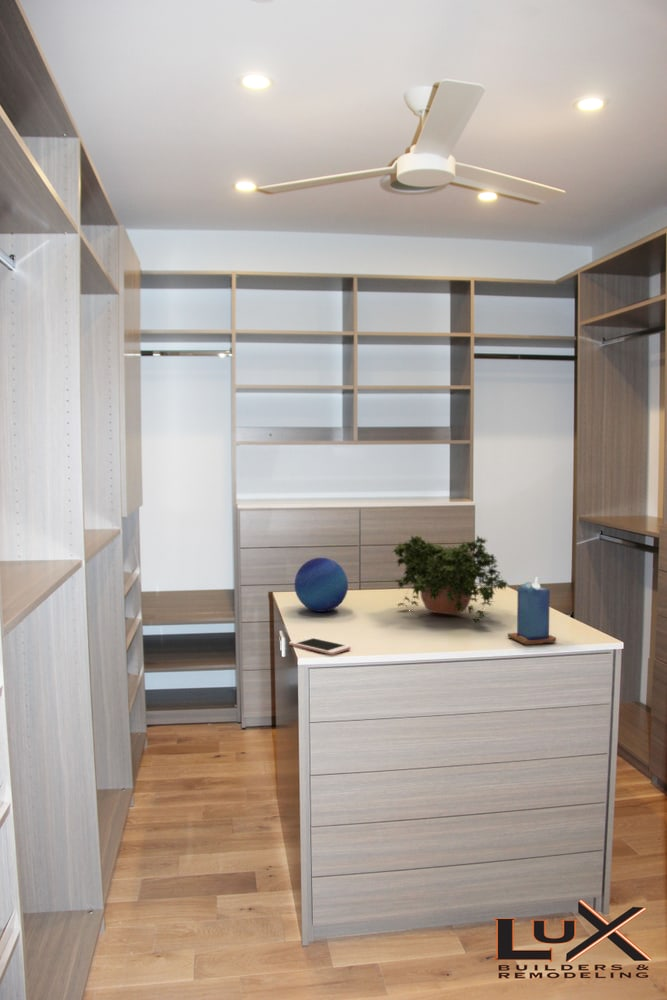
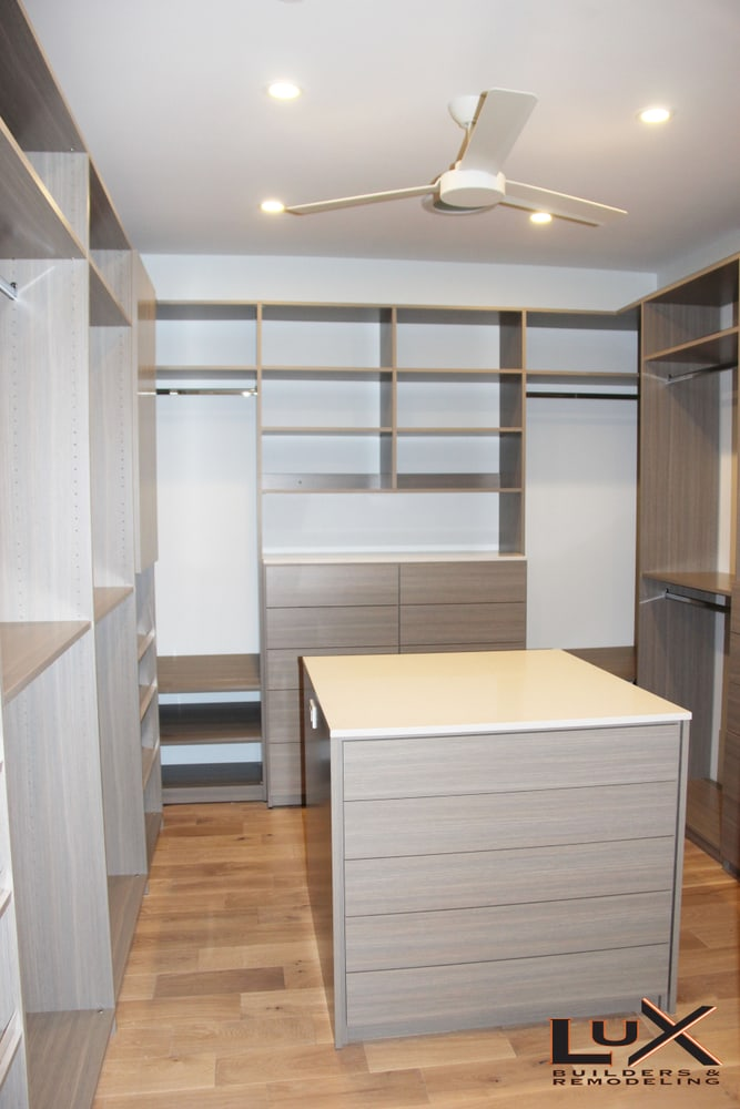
- candle (531, 608)
- potted plant (448, 573)
- cell phone (319, 645)
- decorative ball (321, 584)
